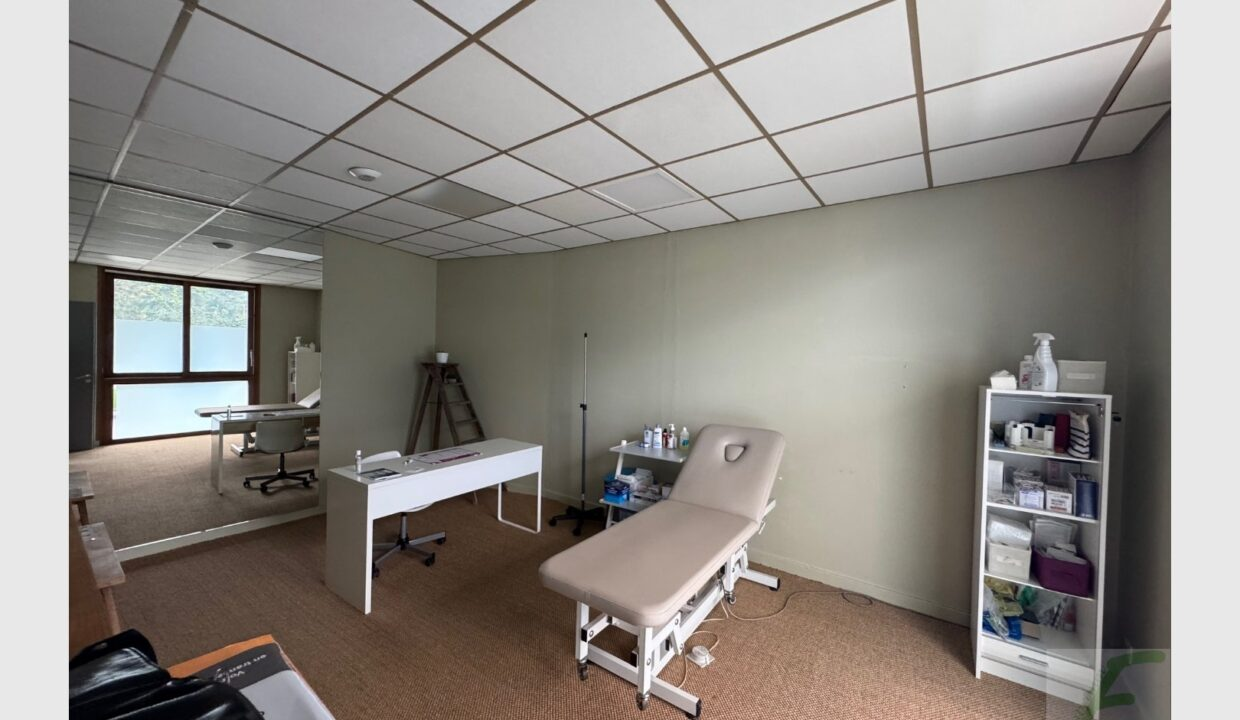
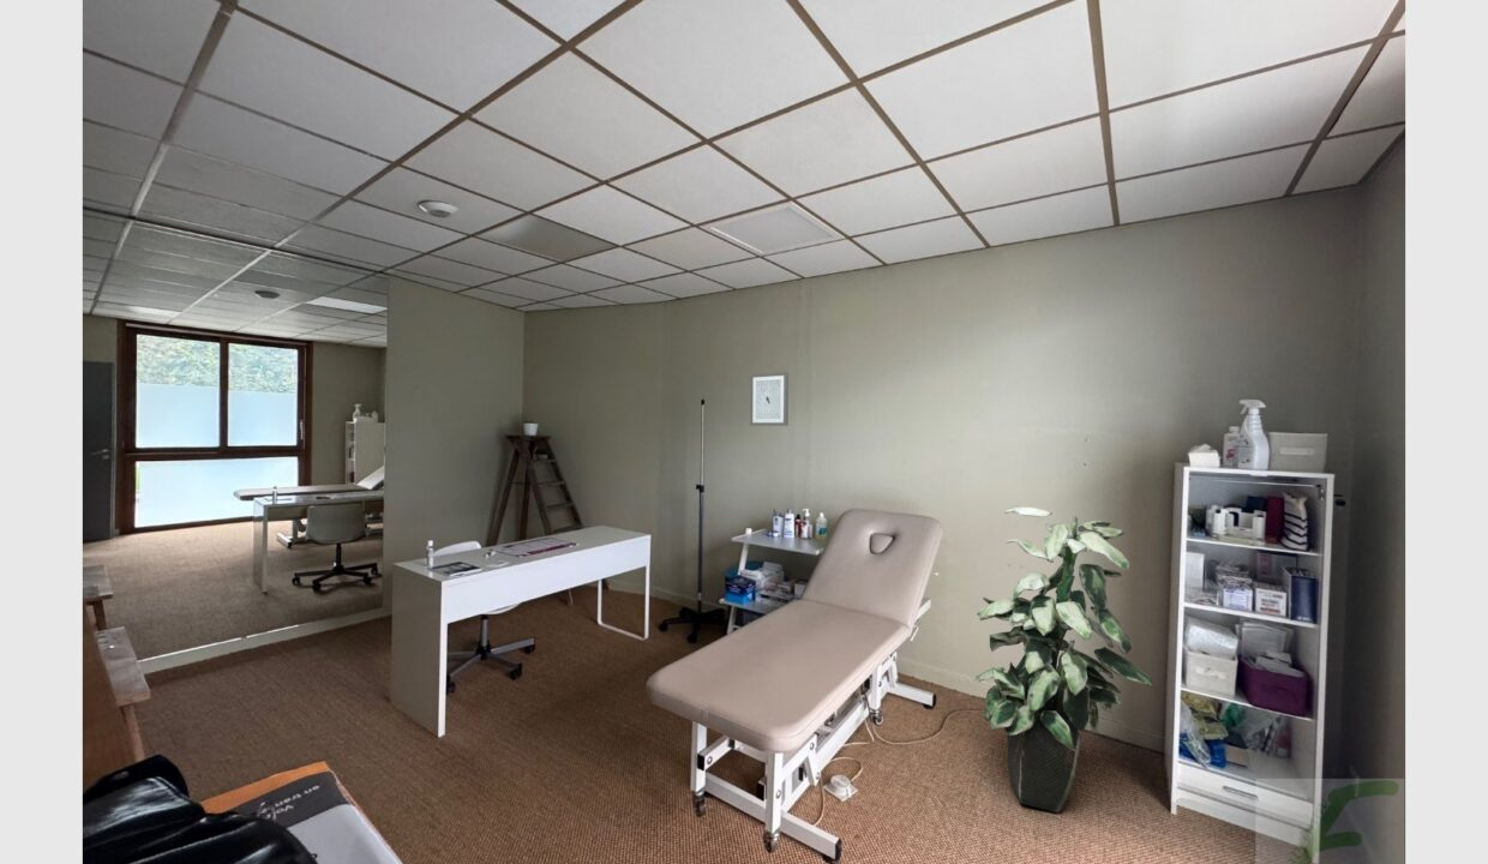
+ wall art (768, 400)
+ indoor plant (1046, 650)
